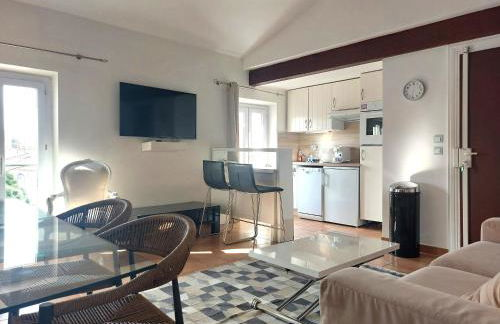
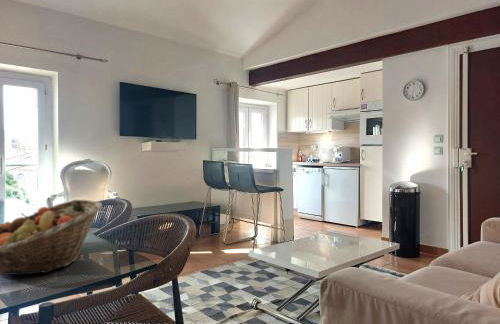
+ fruit basket (43, 232)
